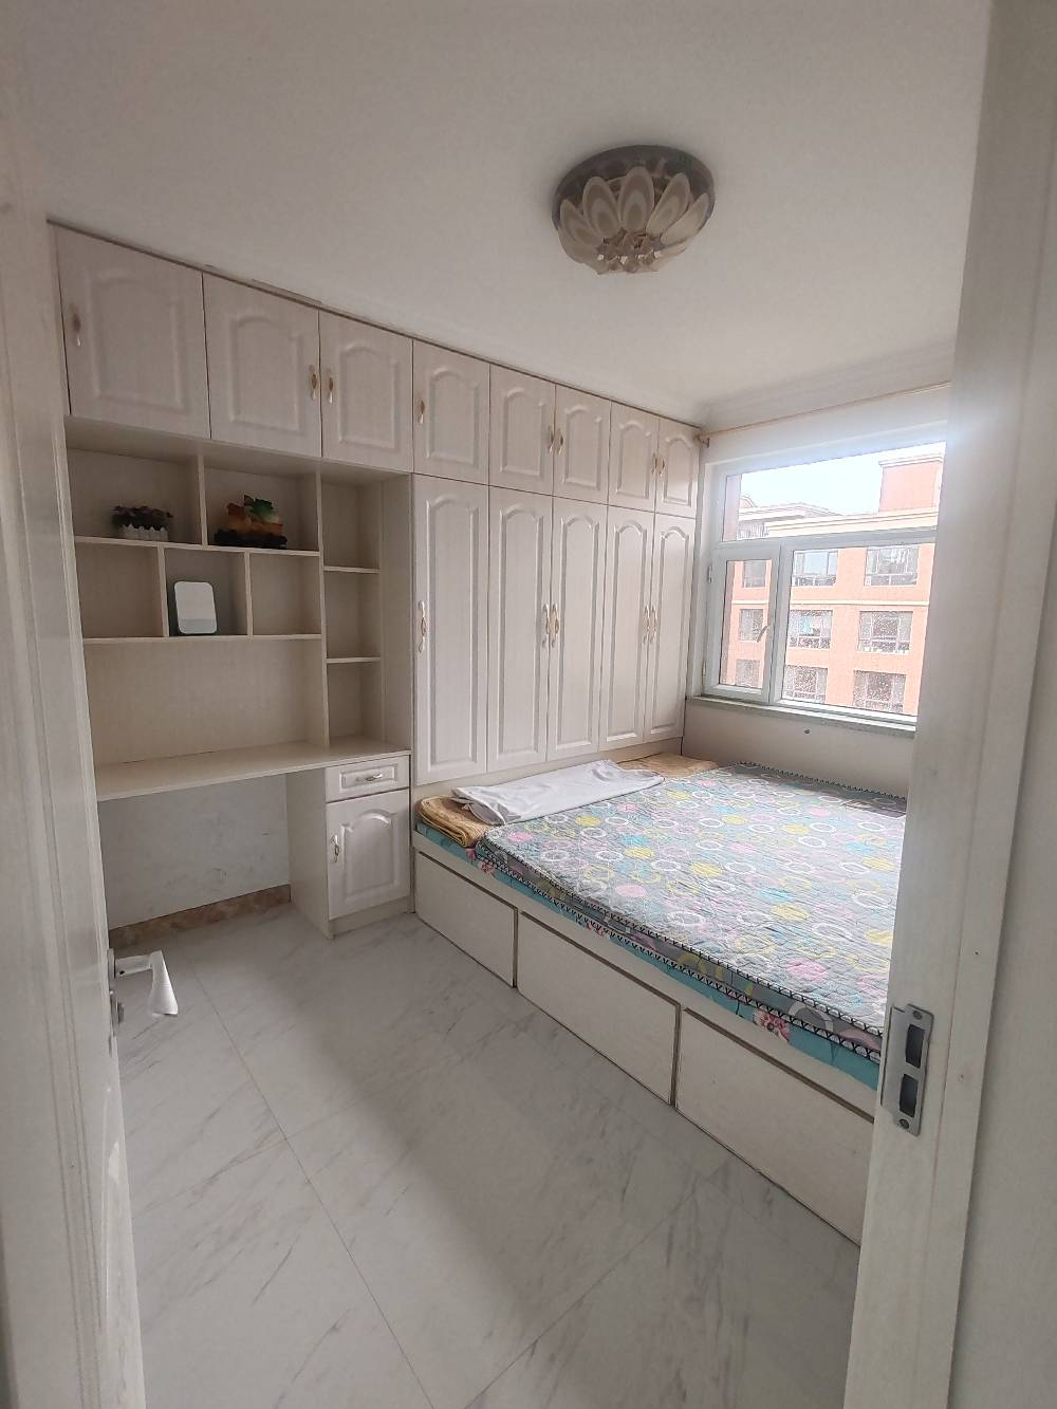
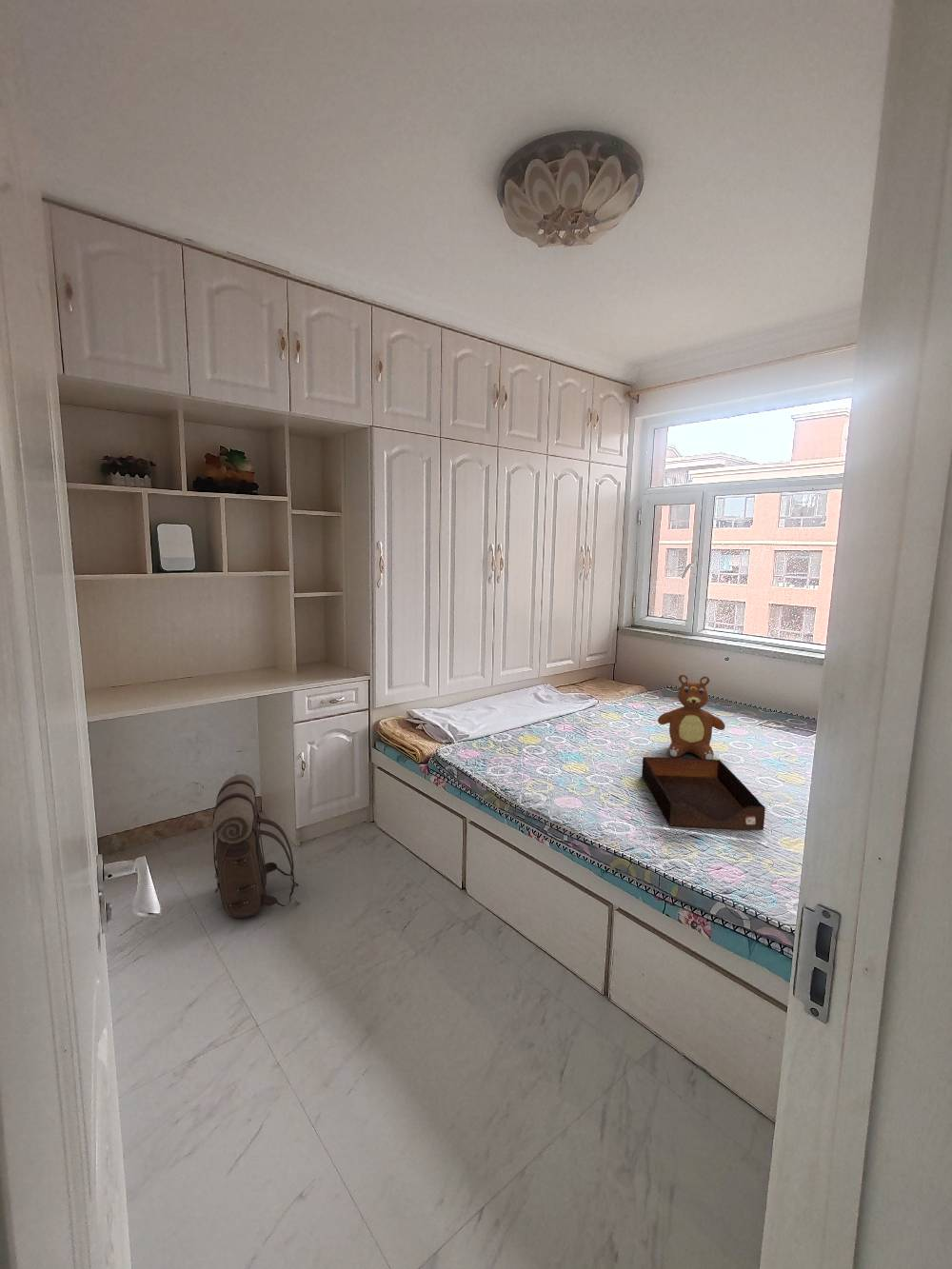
+ tray (697, 789)
+ teddy bear (692, 716)
+ backpack (257, 843)
